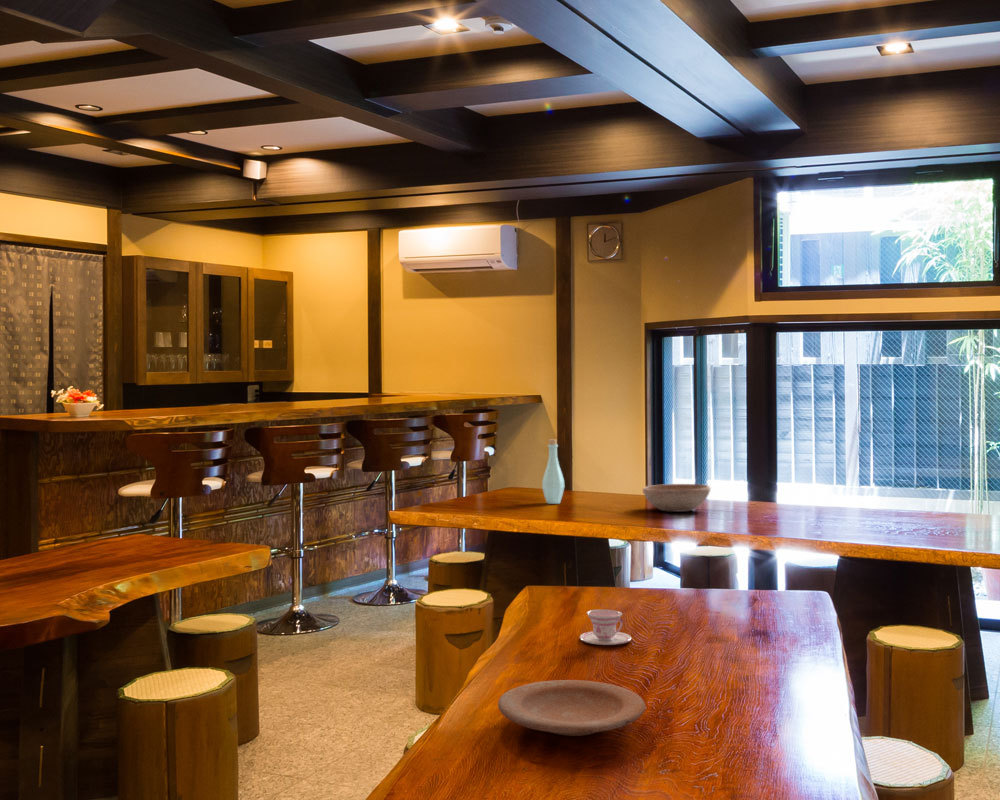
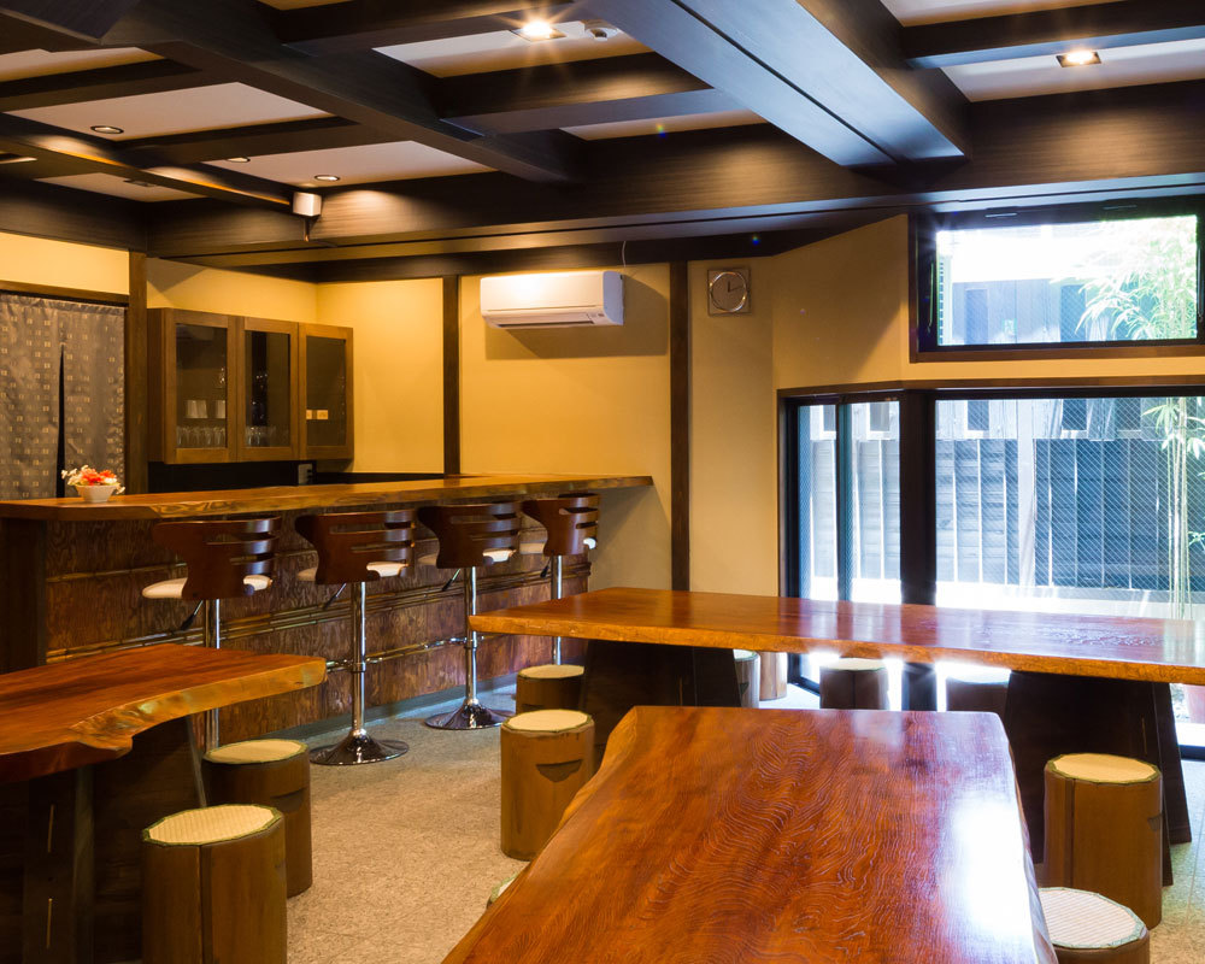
- teacup (605, 626)
- plate (571, 713)
- bottle (553, 471)
- bowl (676, 498)
